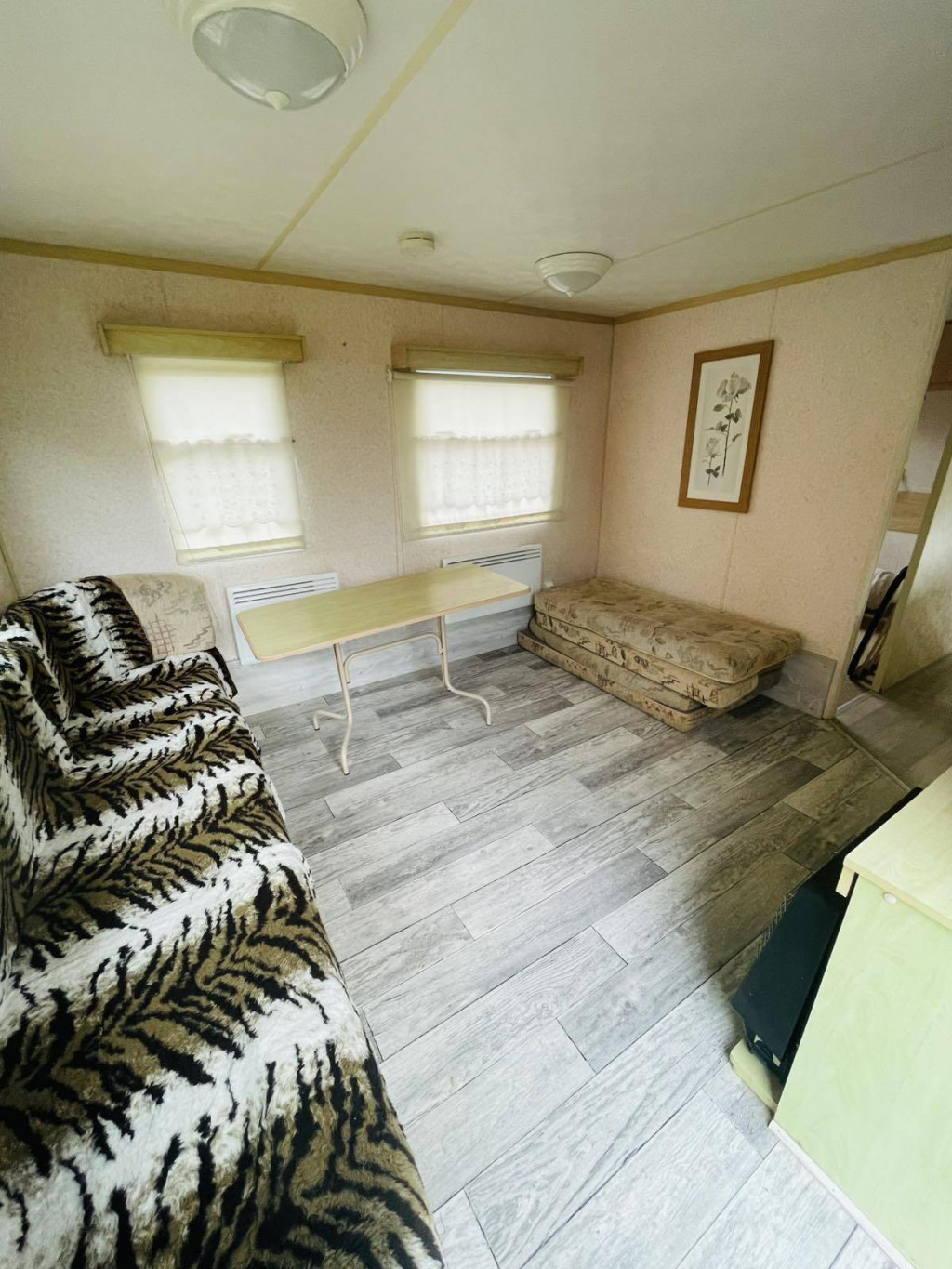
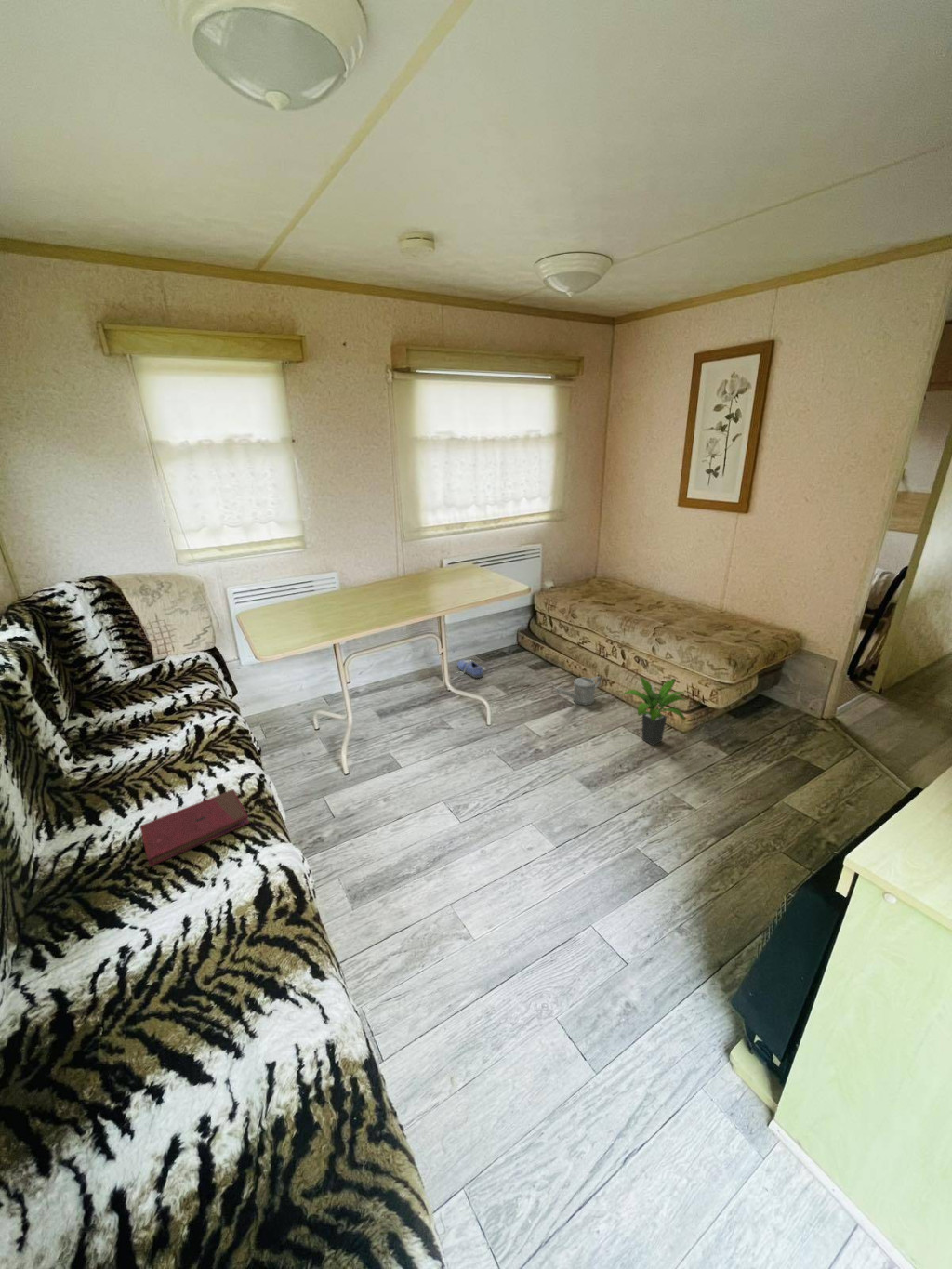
+ shoe (469, 665)
+ potted plant (654, 711)
+ book (195, 824)
+ watering can (578, 691)
